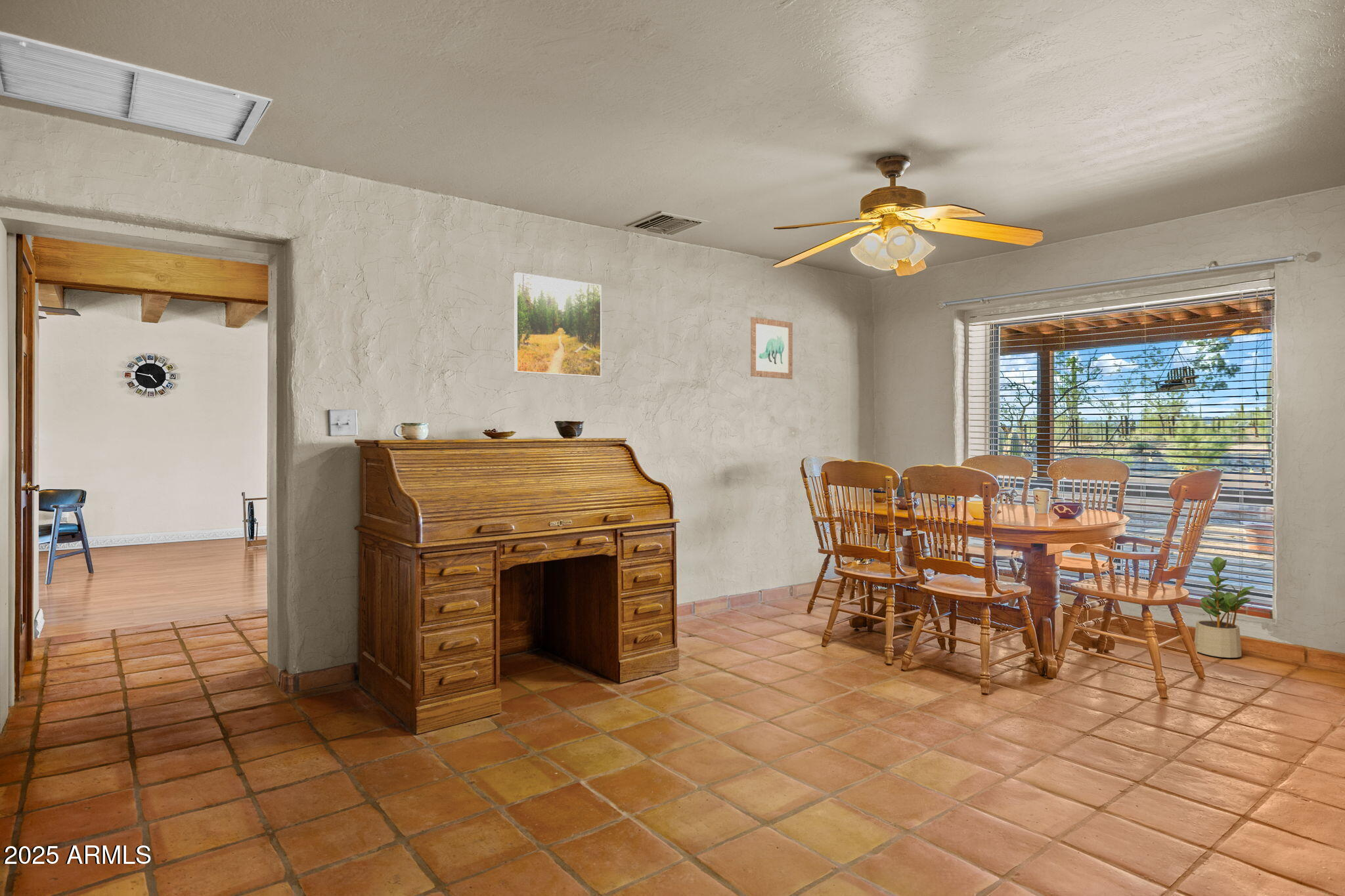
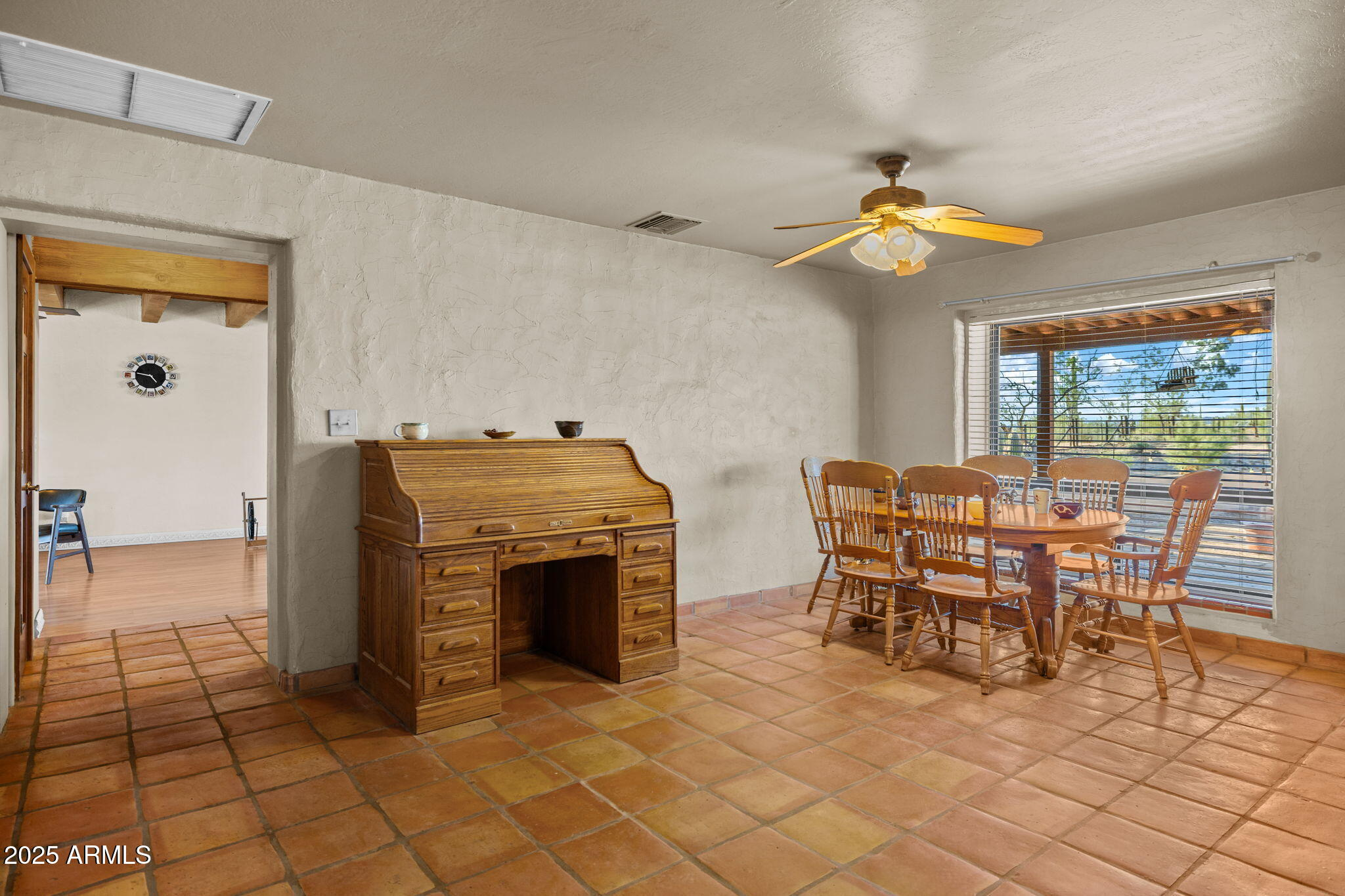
- potted plant (1223, 605)
- wall art (772, 349)
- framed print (559, 327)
